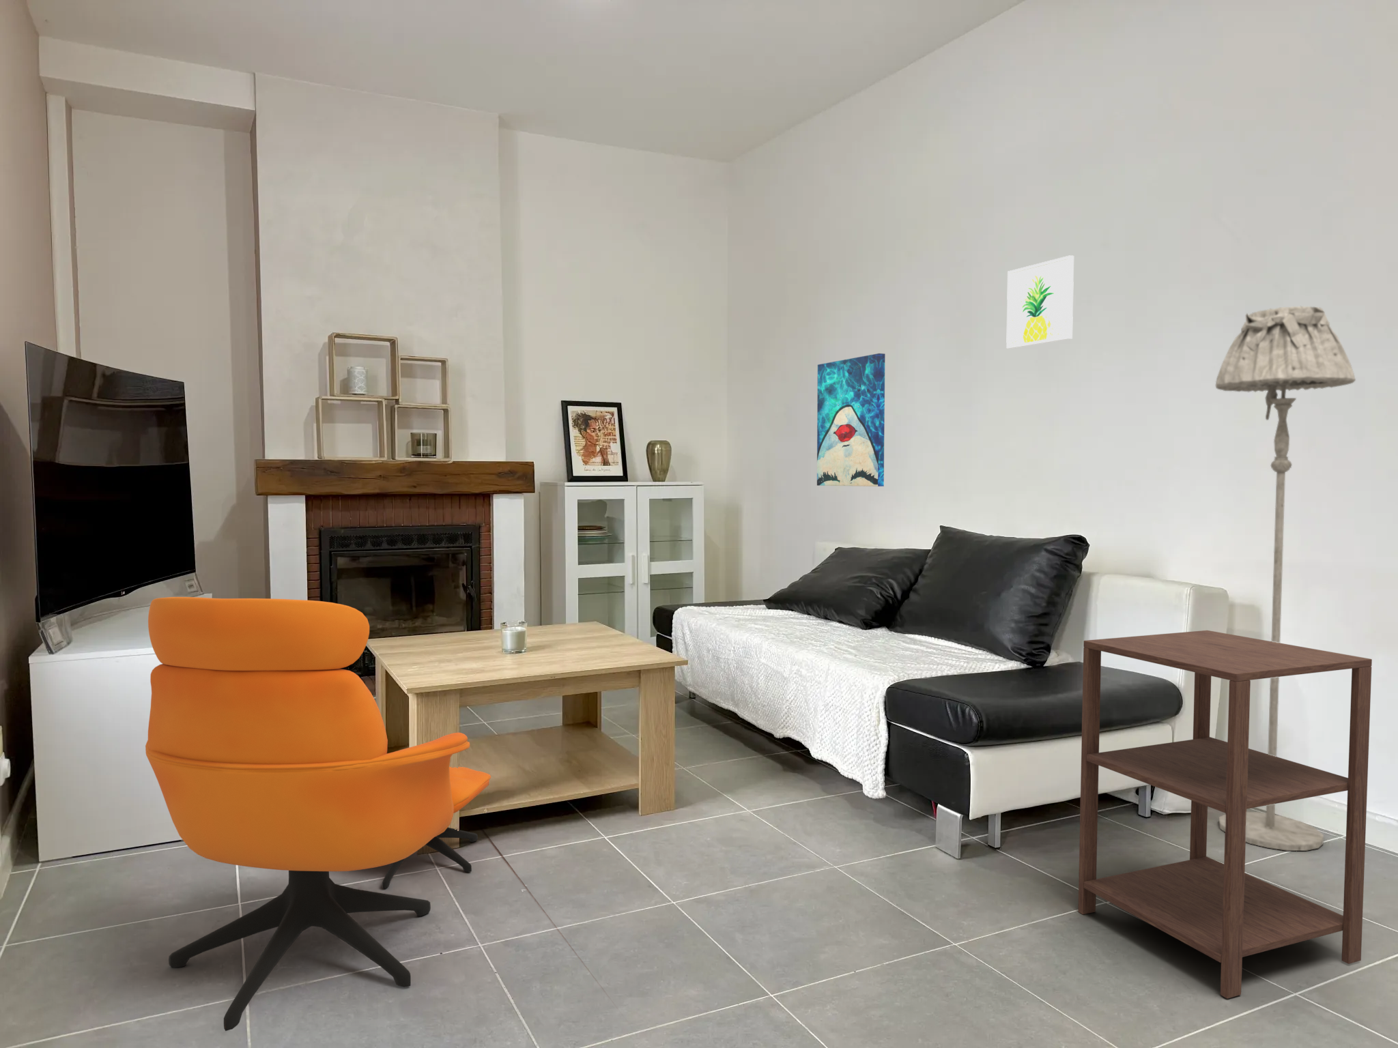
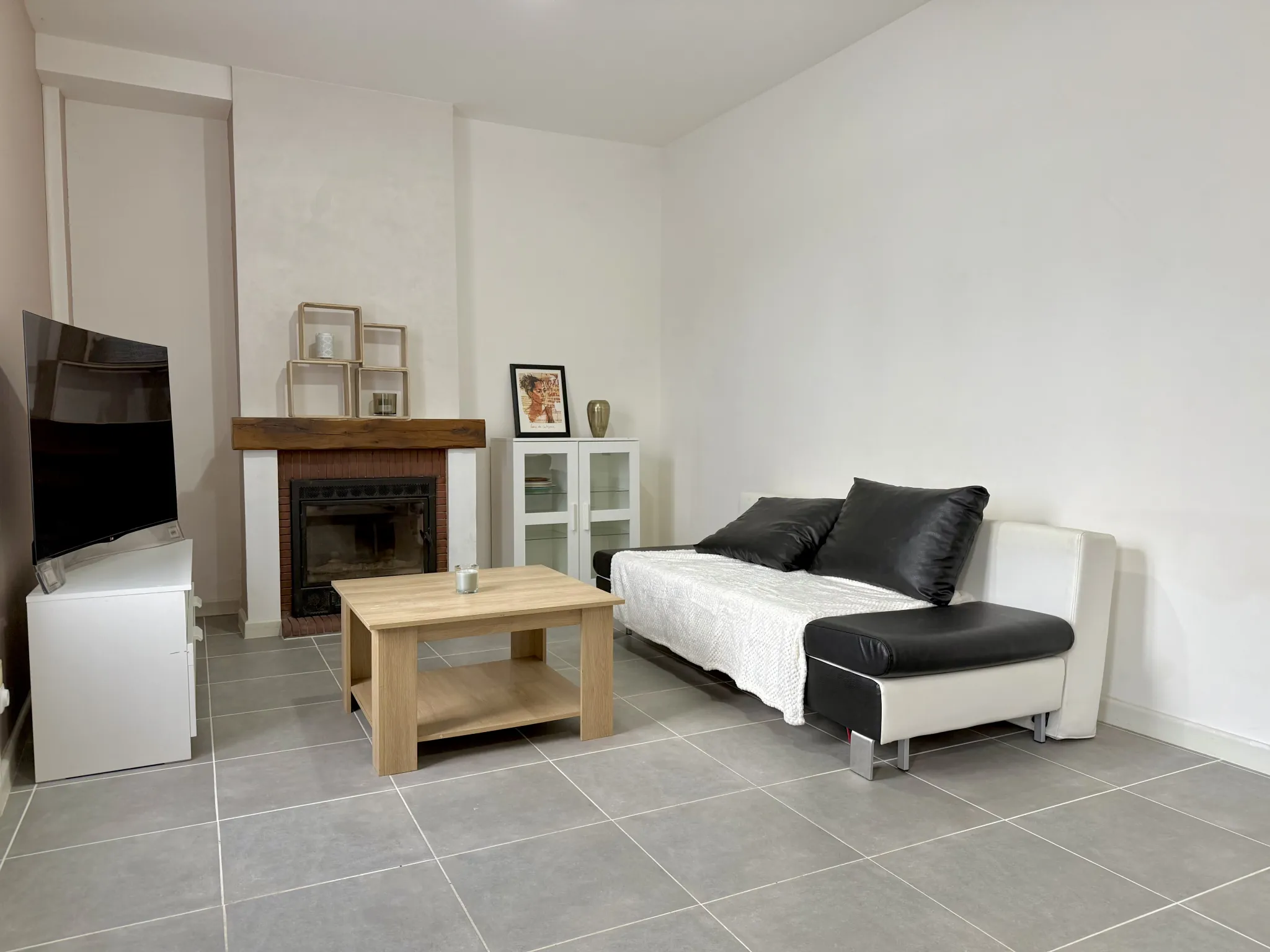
- wall art (1038, 304)
- side table (1215, 793)
- wall art (849, 423)
- armchair (353, 744)
- floor lamp (1277, 575)
